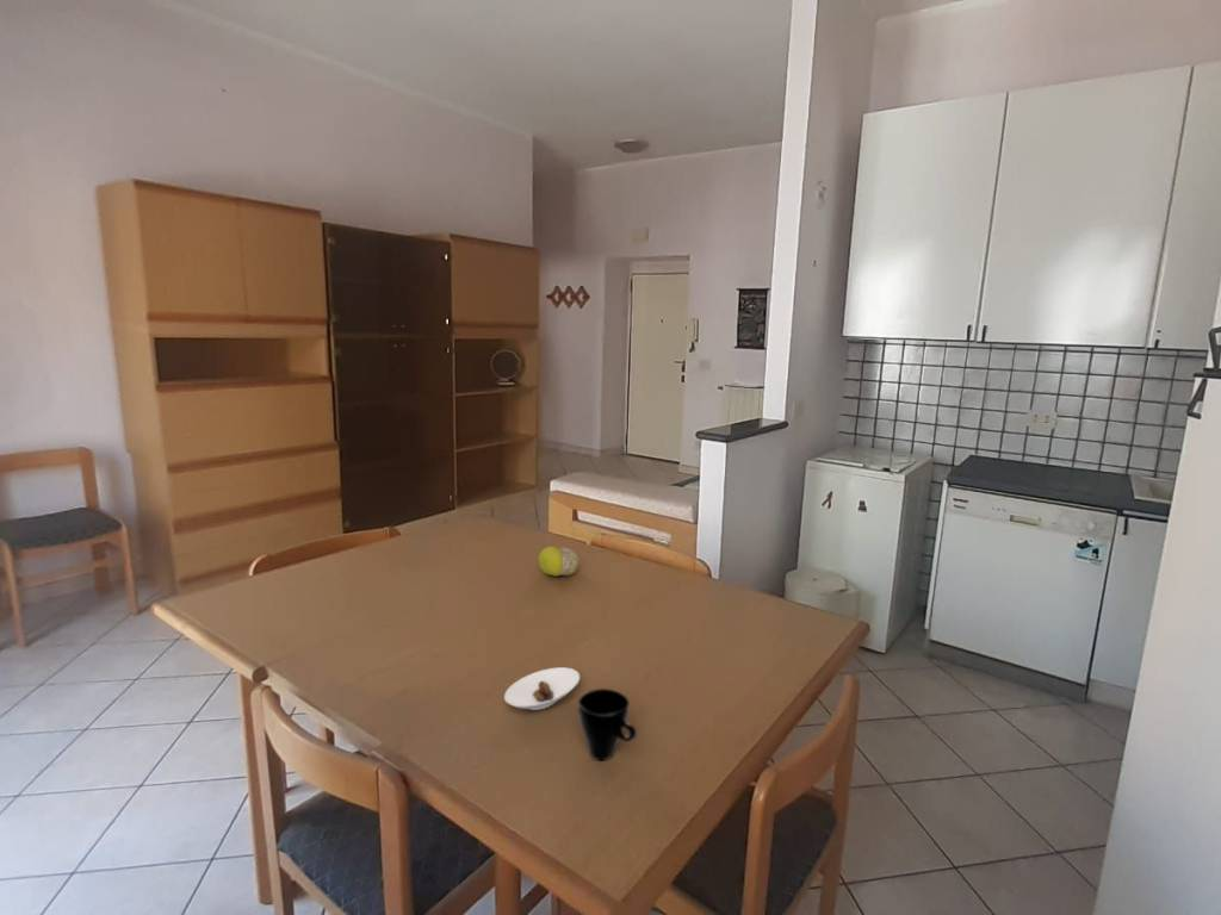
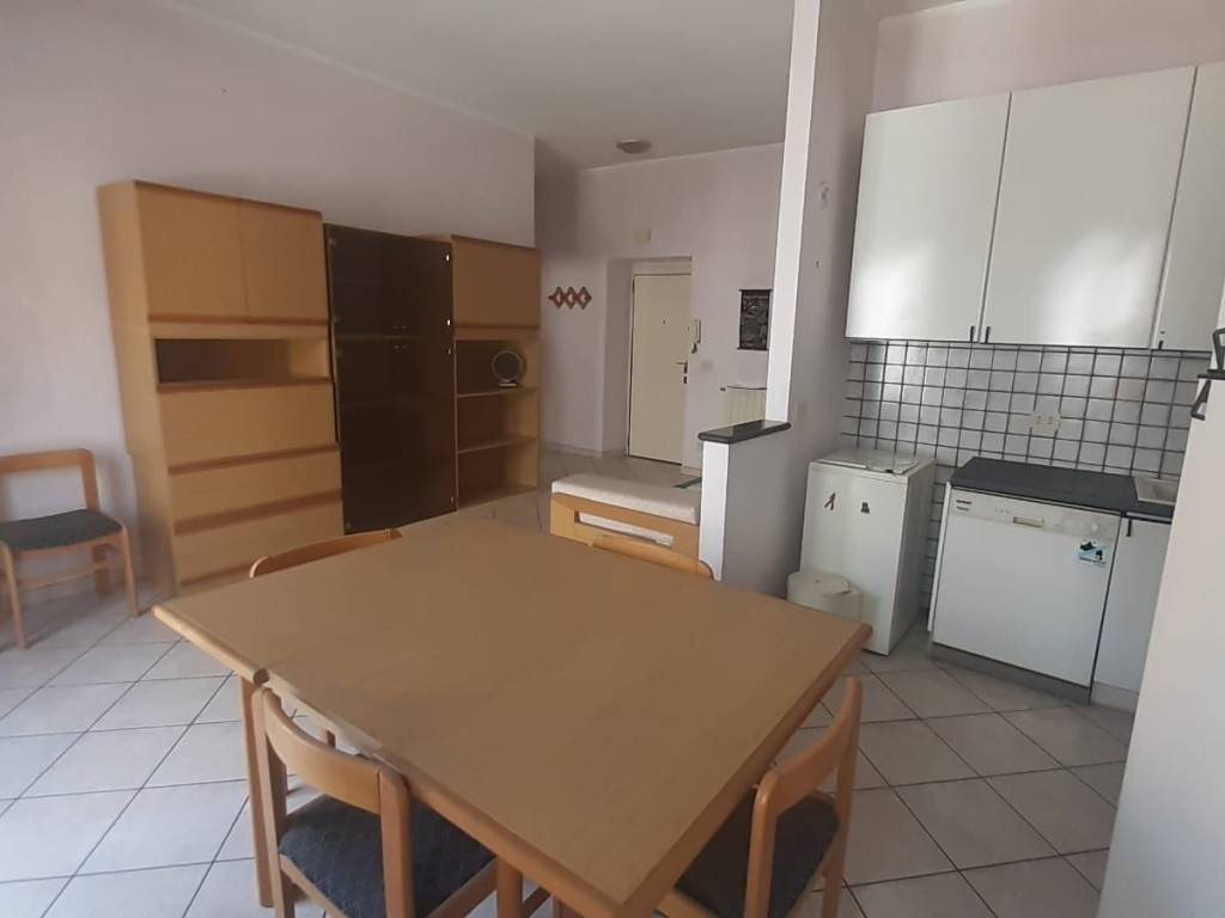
- cup (609, 730)
- saucer (543, 691)
- fruit (558, 560)
